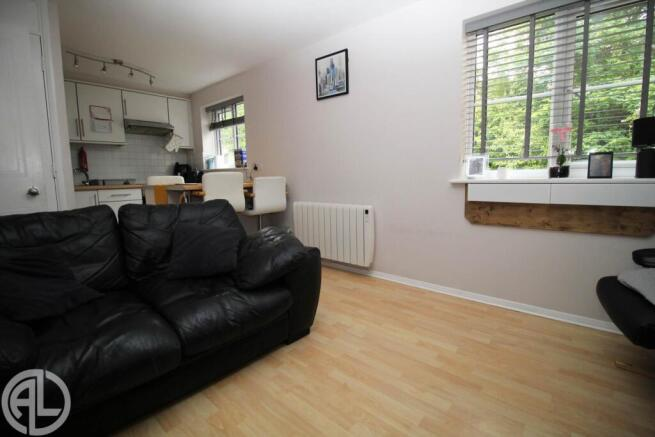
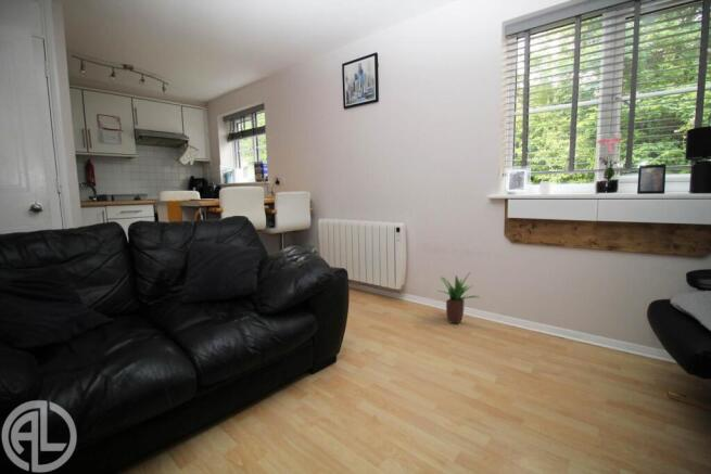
+ potted plant (459, 296)
